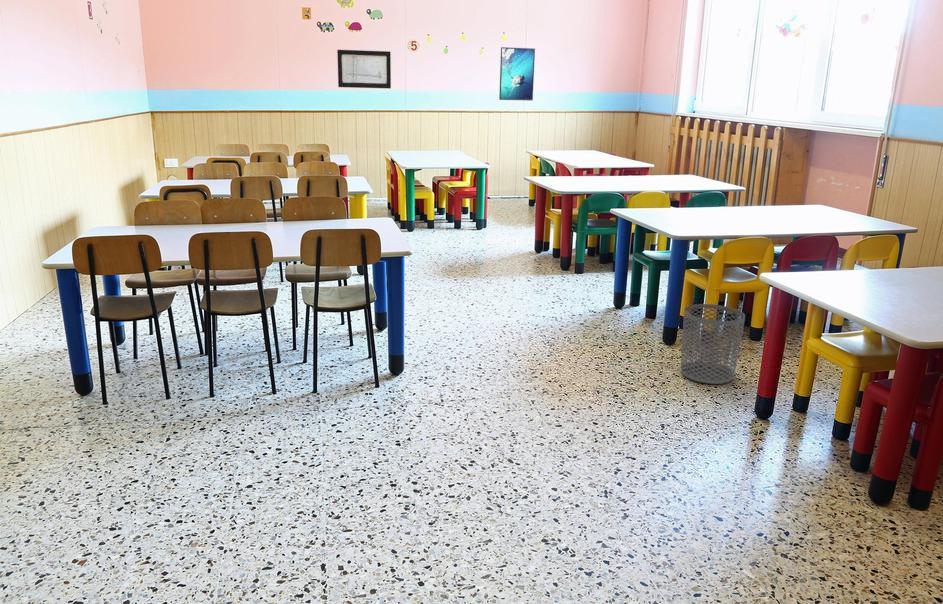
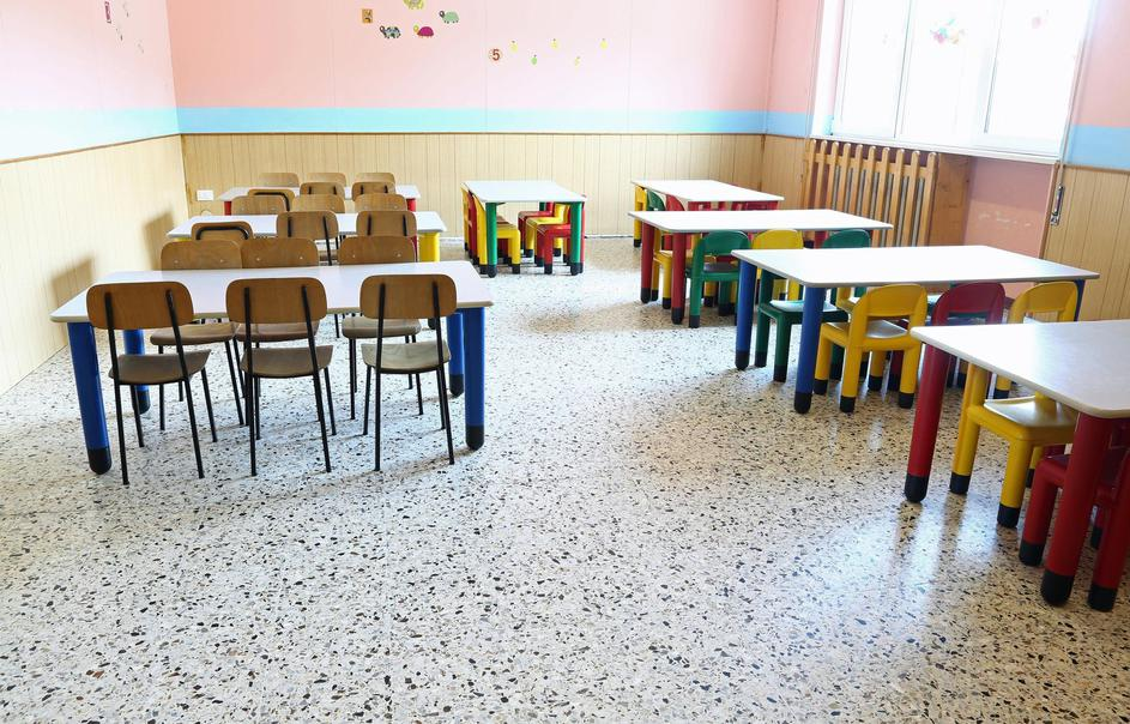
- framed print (517, 74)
- wall art (364, 69)
- waste bin (710, 344)
